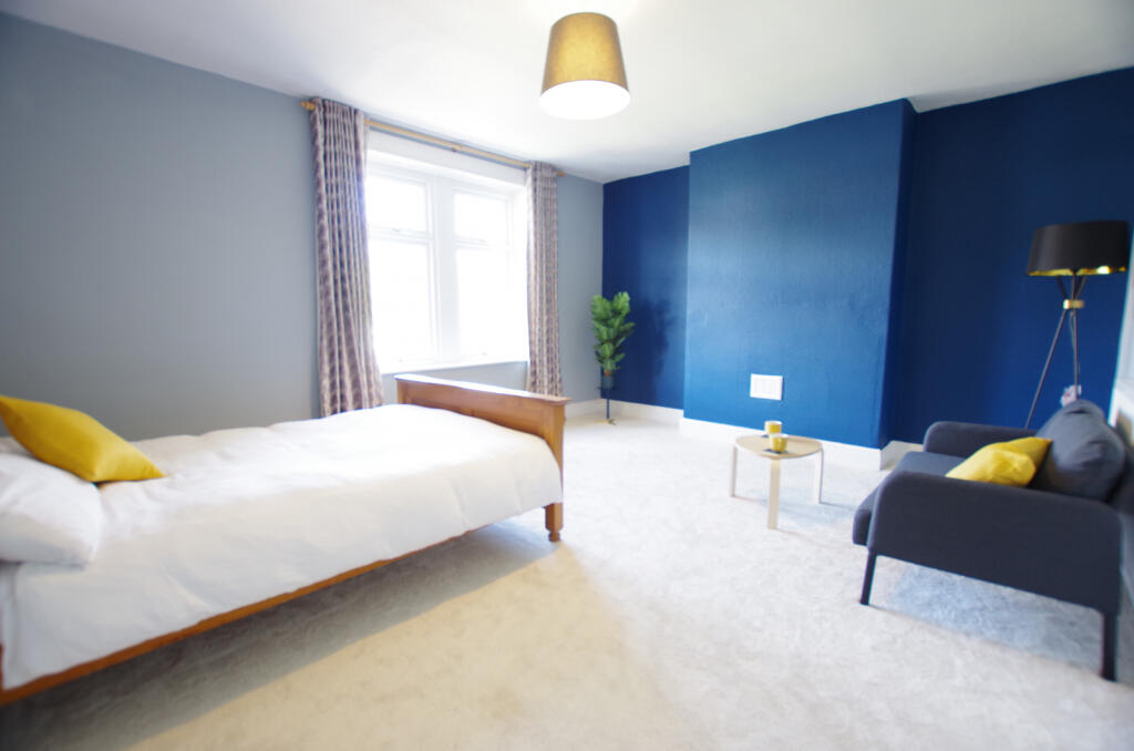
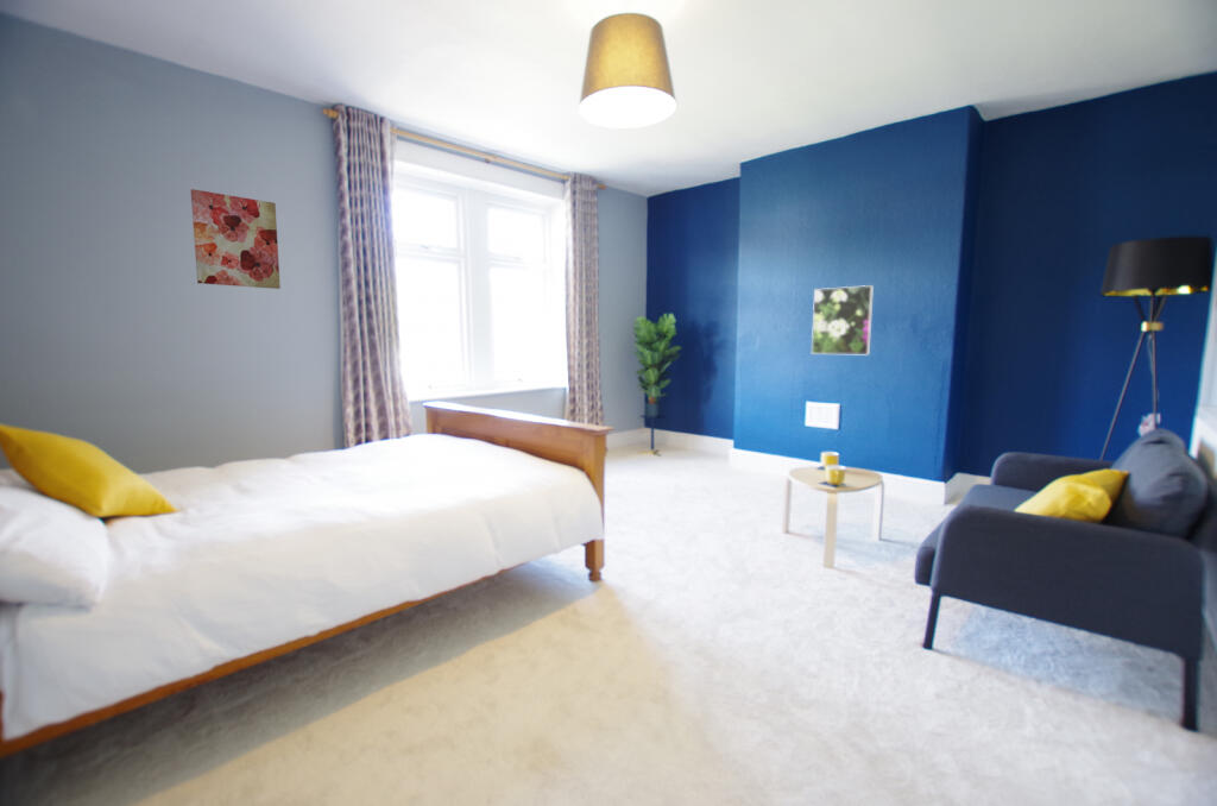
+ wall art (238, 241)
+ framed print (840, 321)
